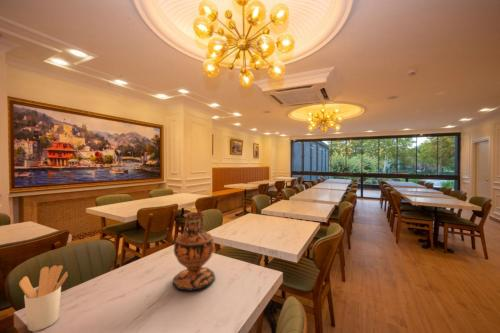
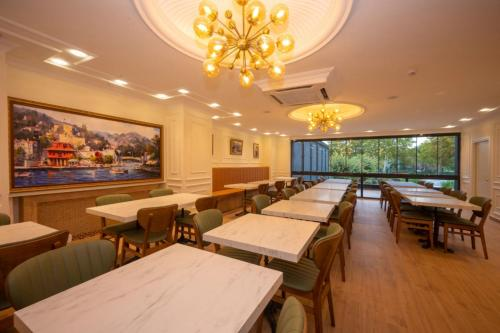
- vase (194, 245)
- utensil holder (46, 294)
